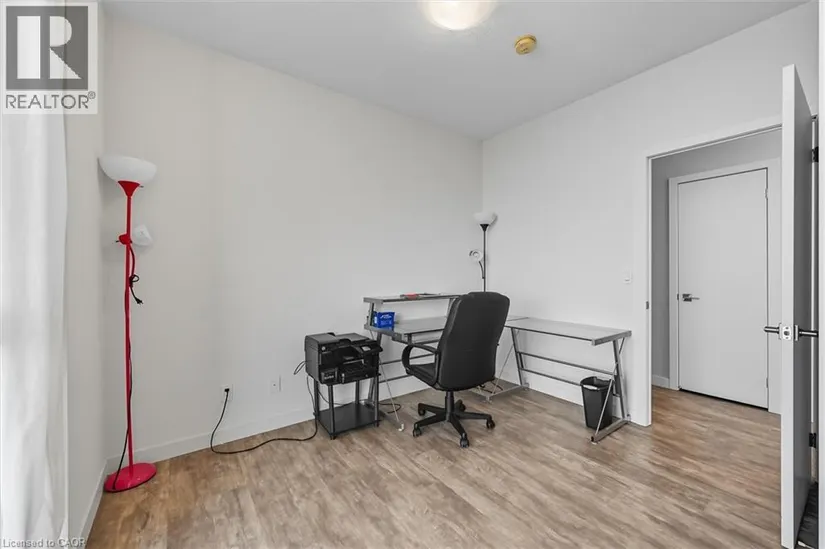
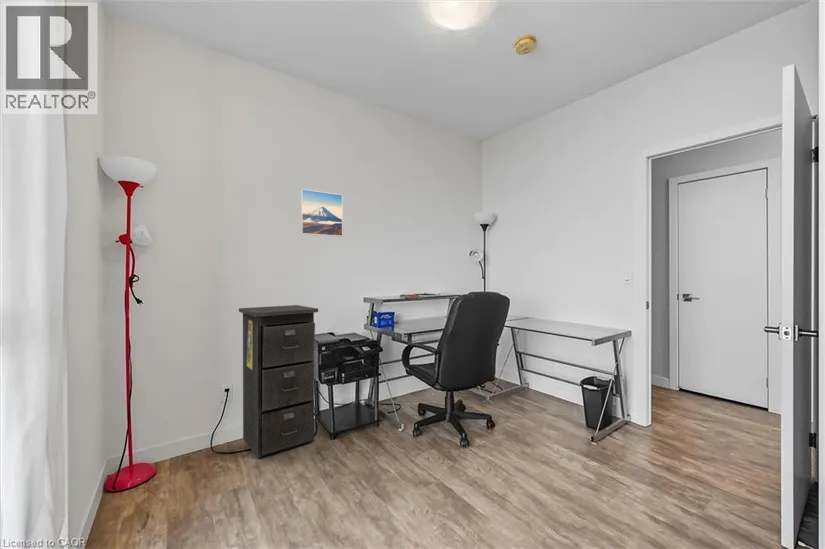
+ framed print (322, 213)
+ filing cabinet (280, 375)
